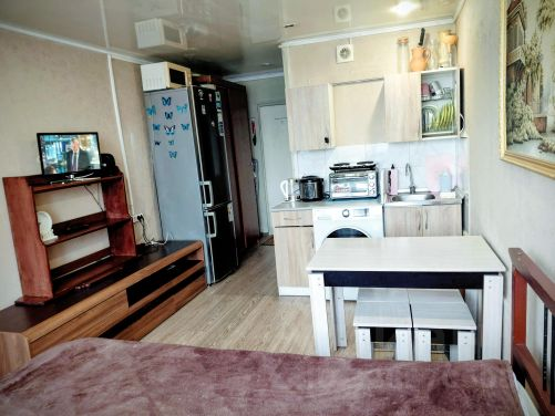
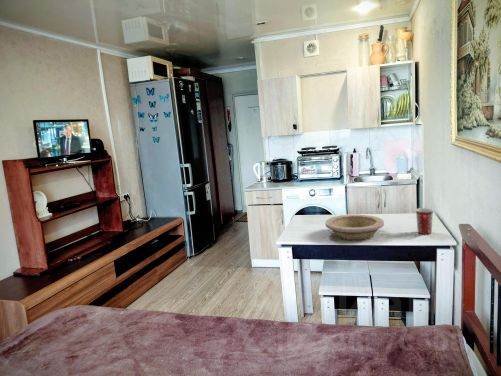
+ mug (424, 222)
+ bowl (354, 227)
